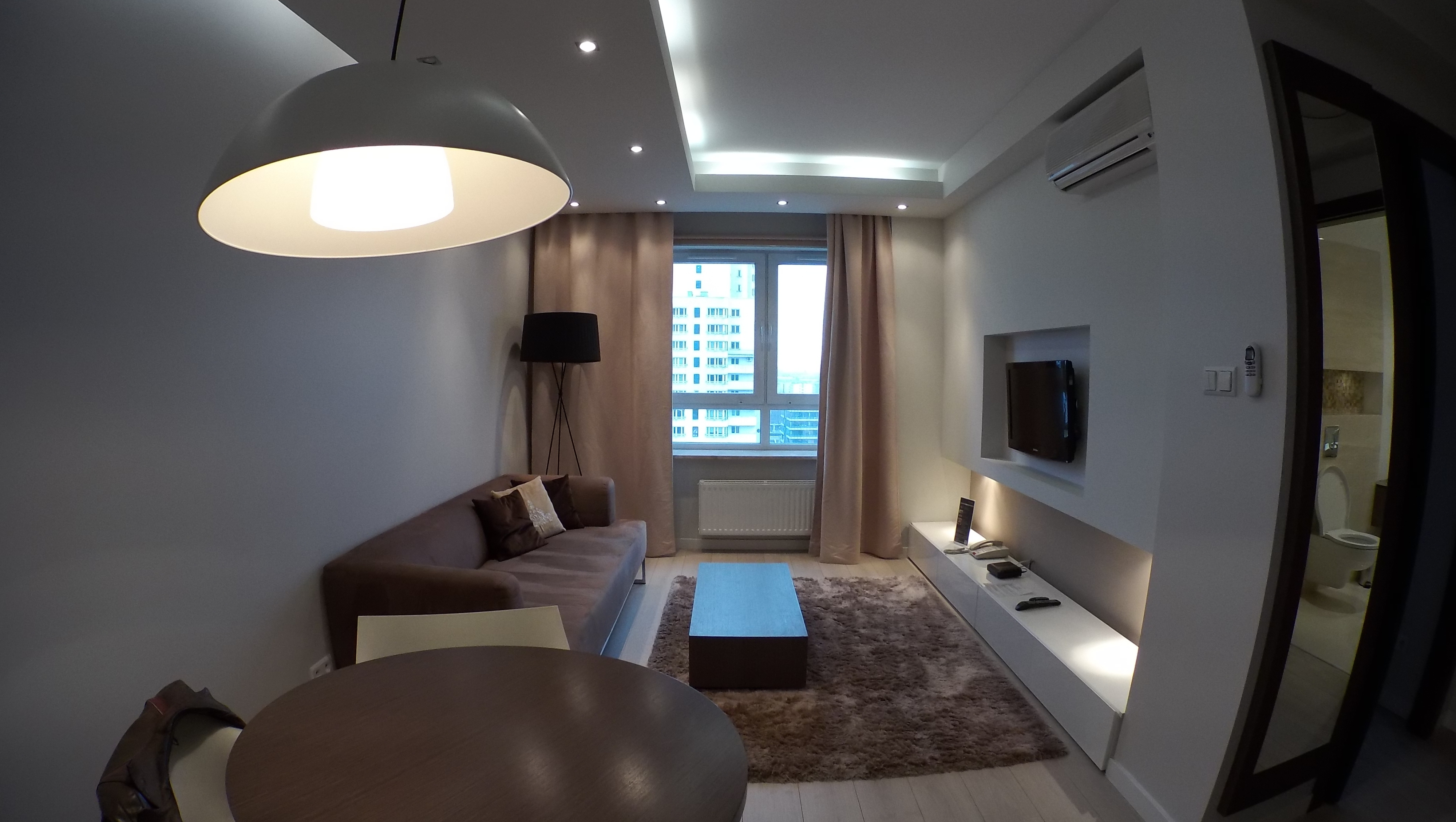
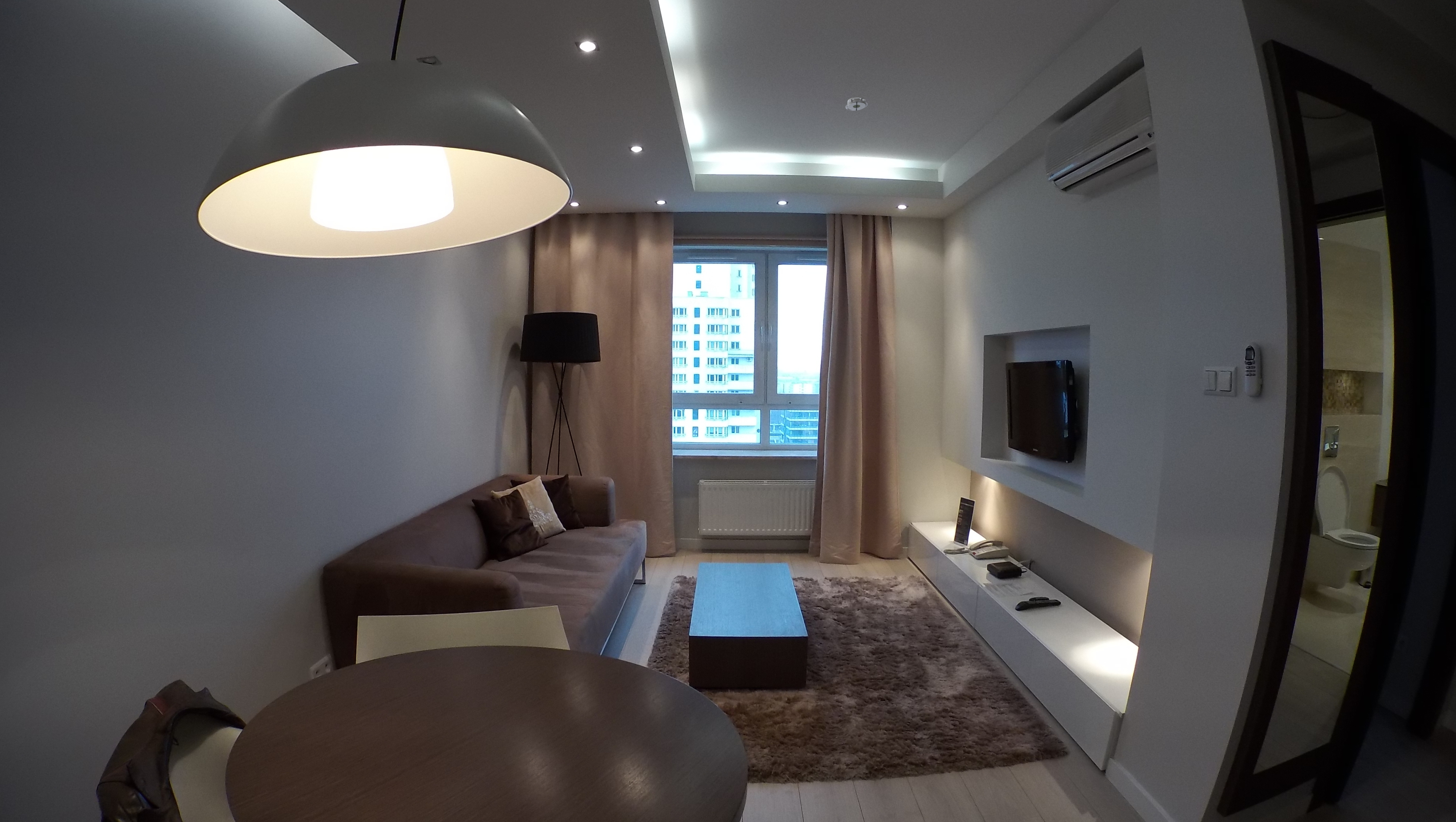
+ smoke detector (856, 104)
